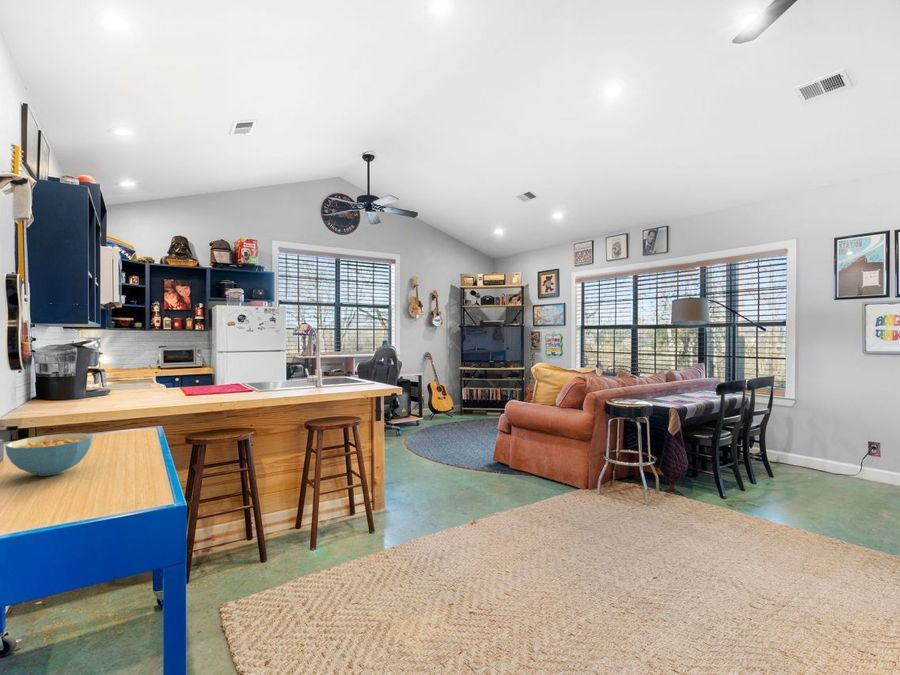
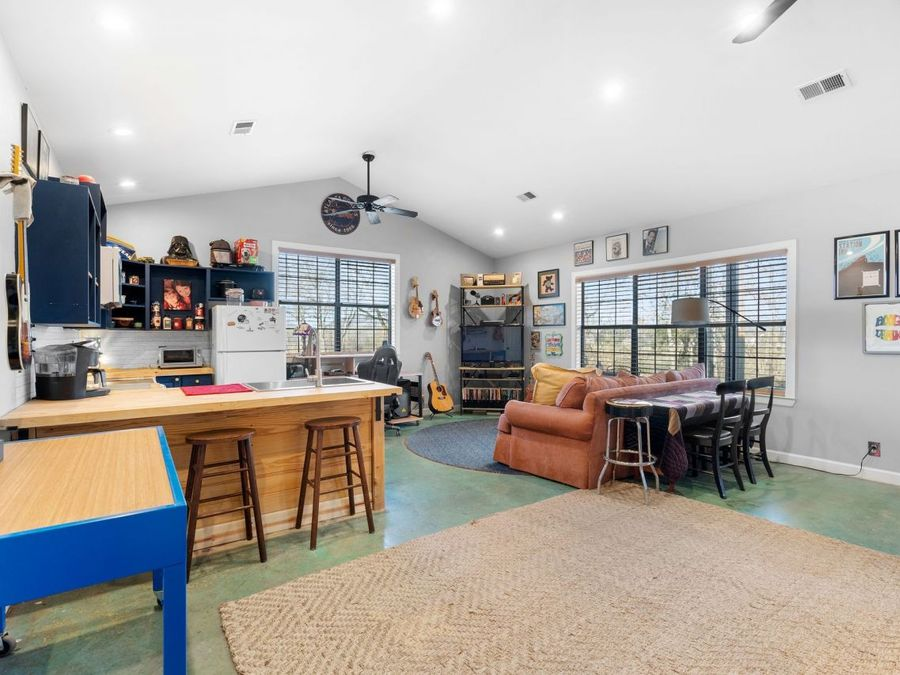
- cereal bowl (51, 456)
